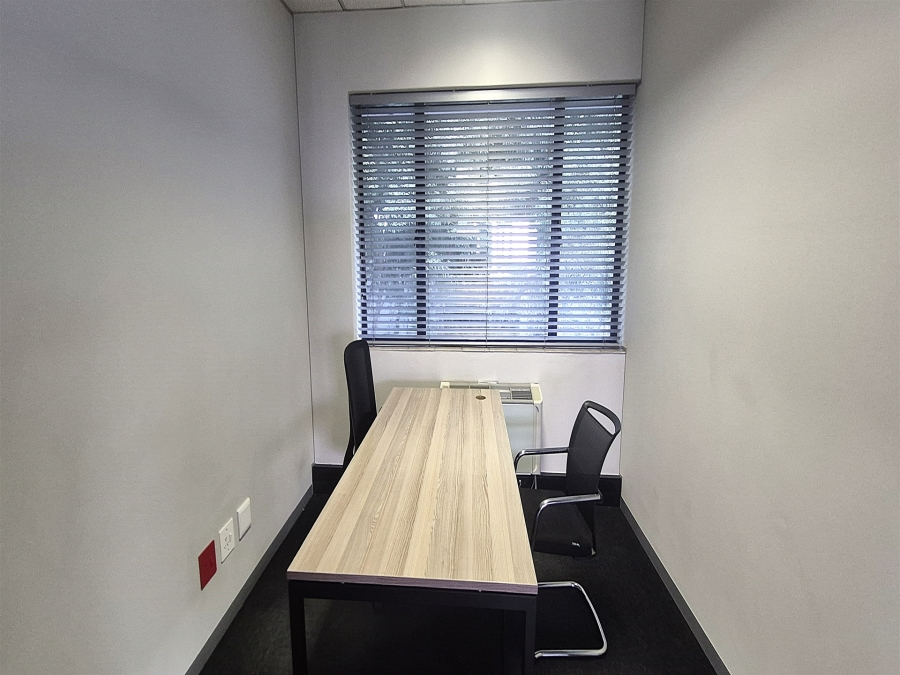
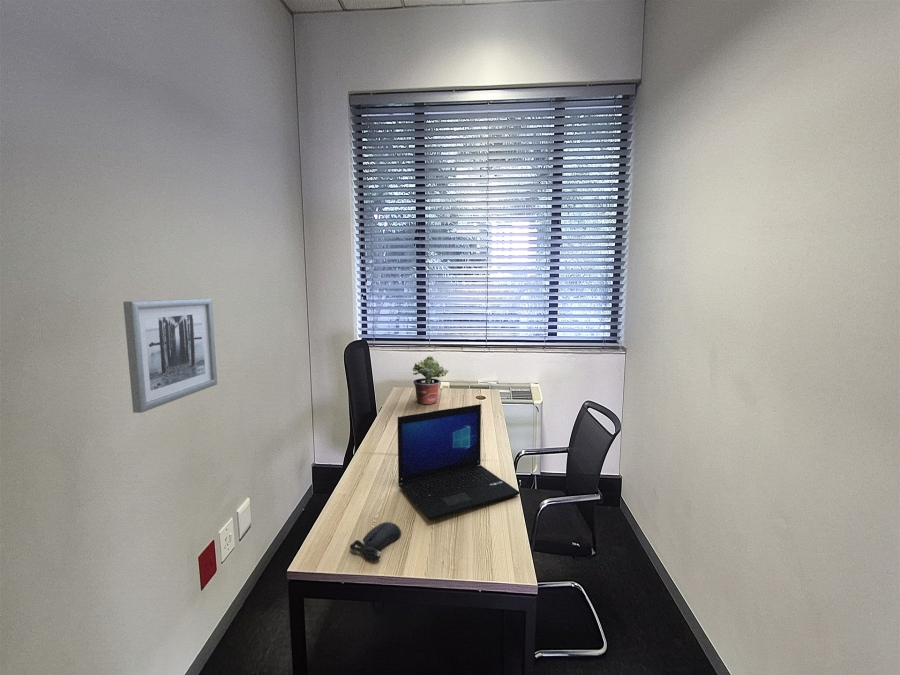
+ potted plant (430, 378)
+ computer mouse (380, 536)
+ laptop (457, 455)
+ wall art (177, 348)
